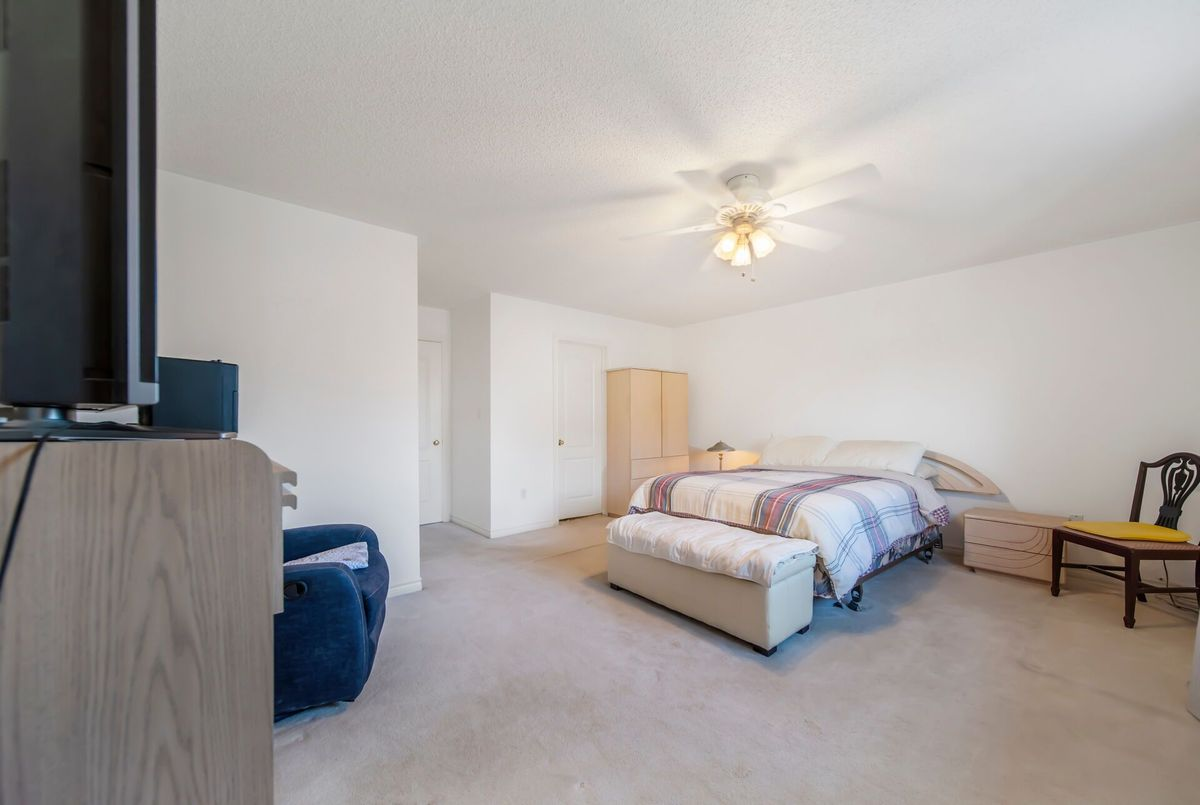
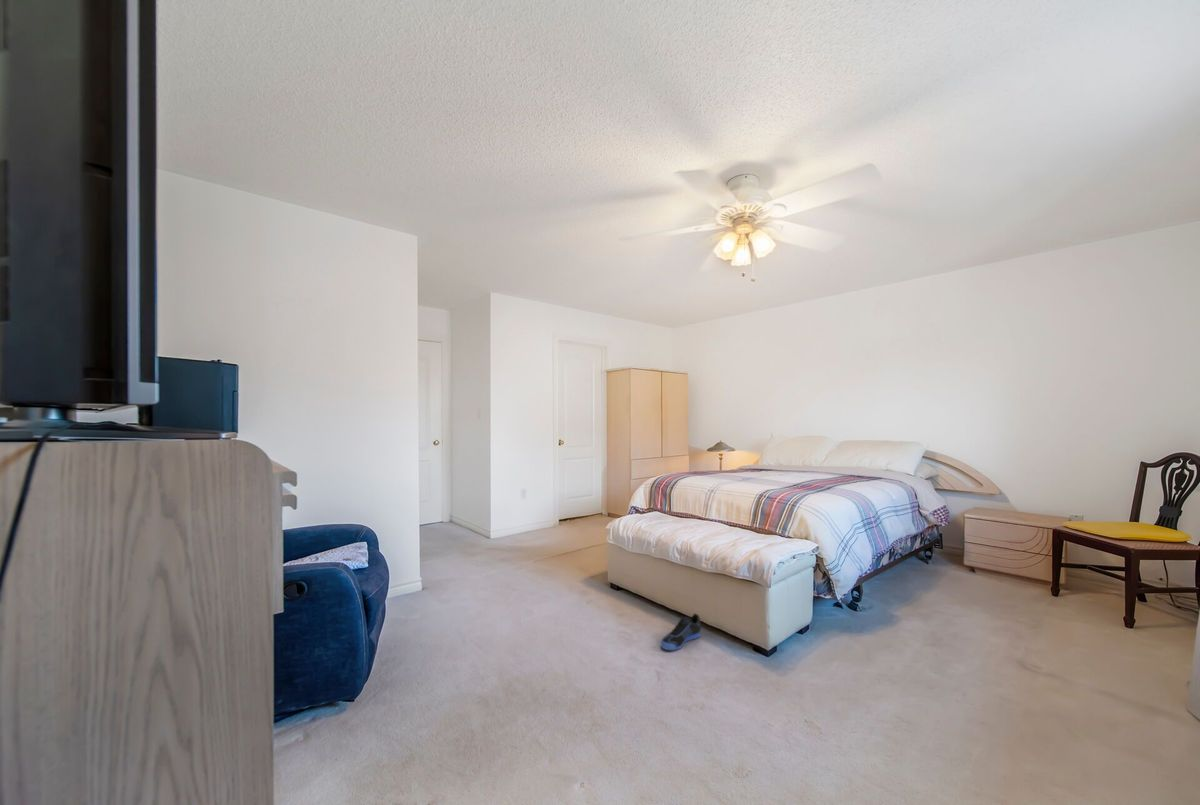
+ sneaker (680, 630)
